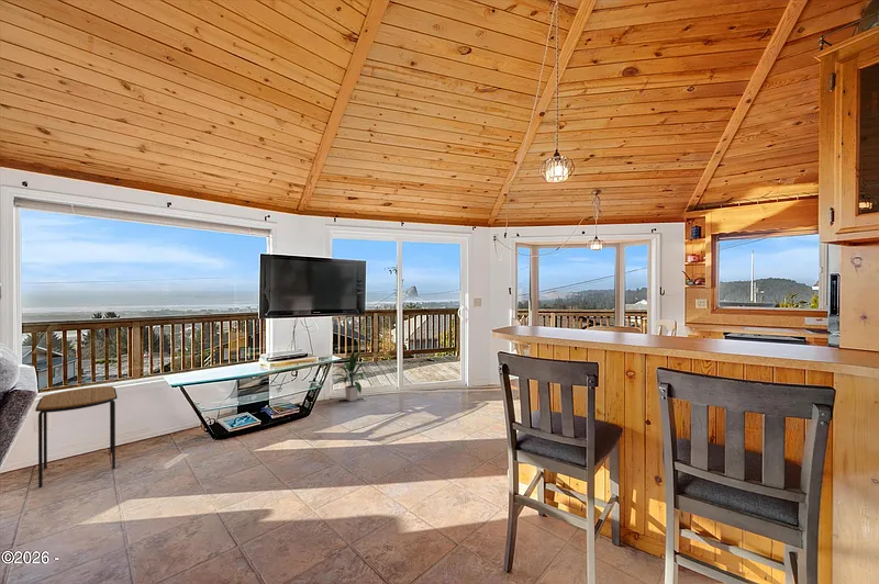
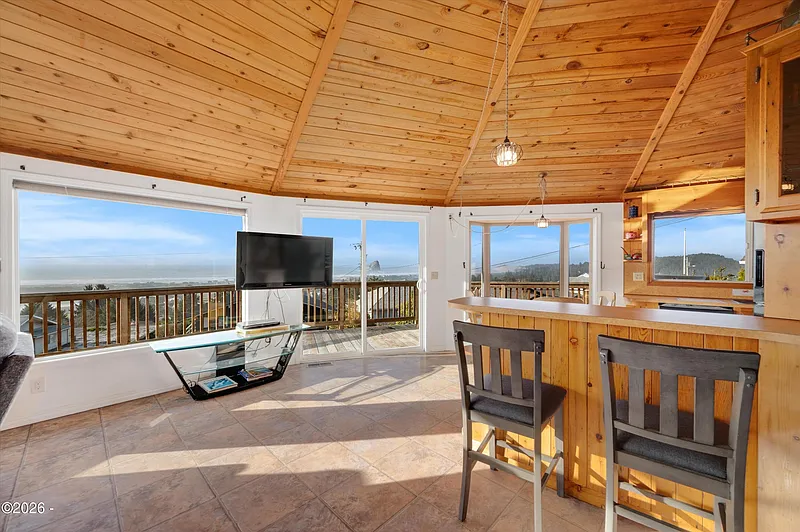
- indoor plant (352, 375)
- side table (77, 408)
